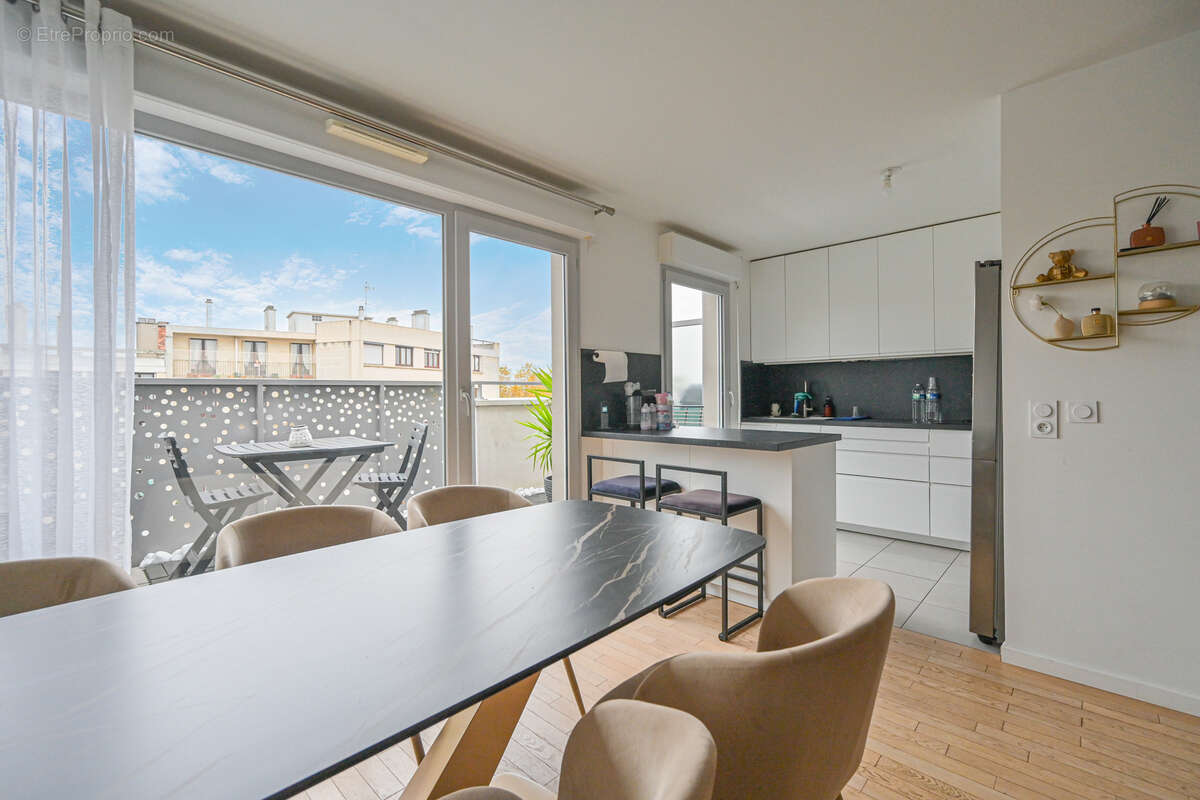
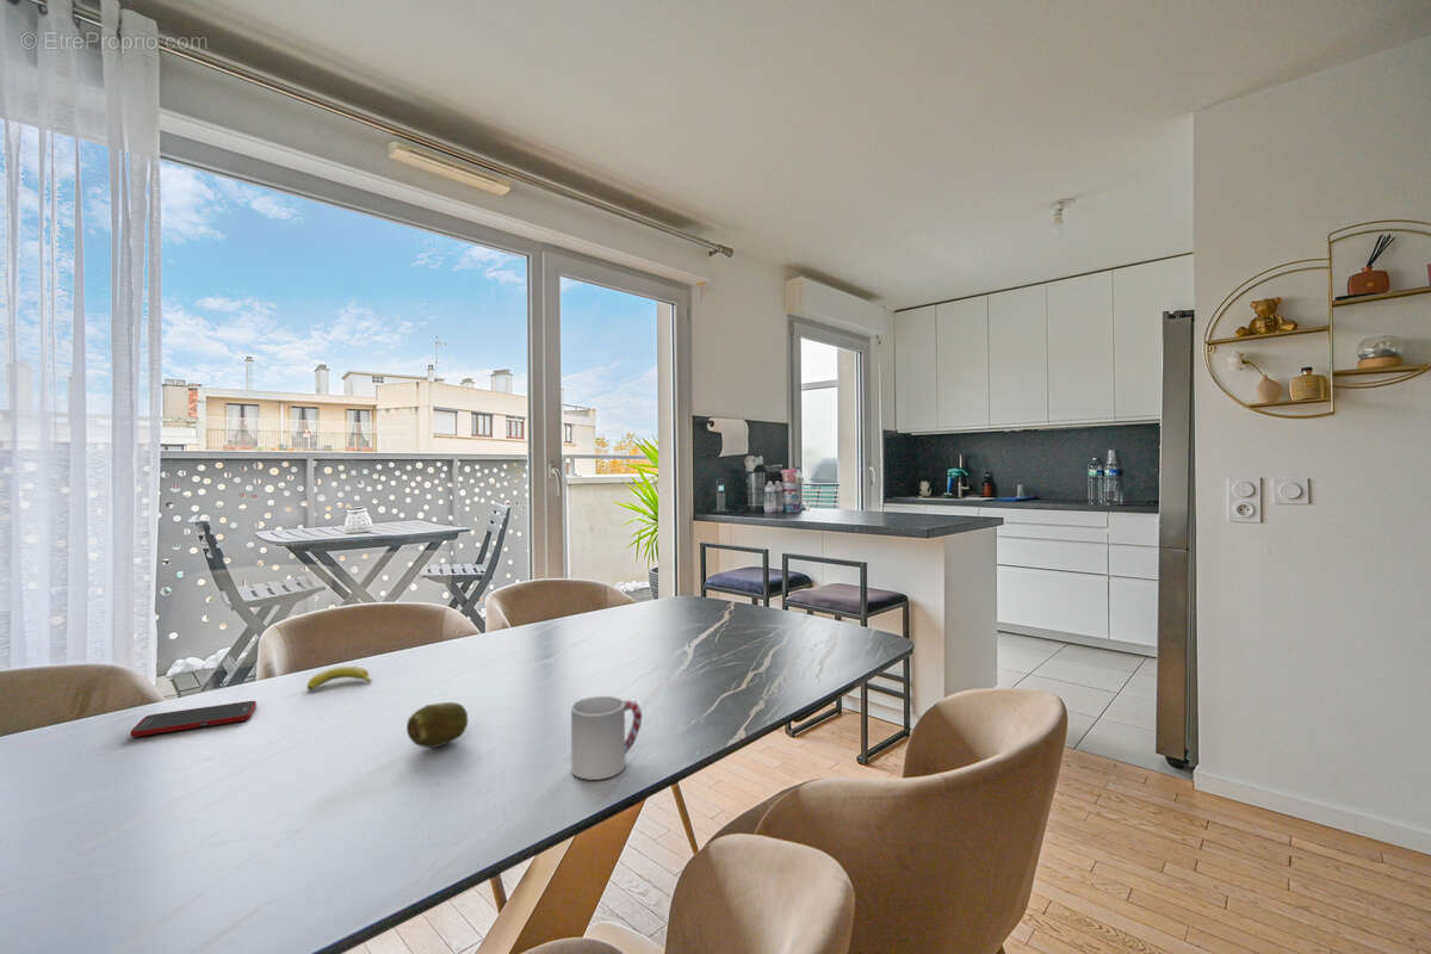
+ fruit (438, 724)
+ cup (608, 732)
+ banana (340, 676)
+ cell phone (197, 718)
